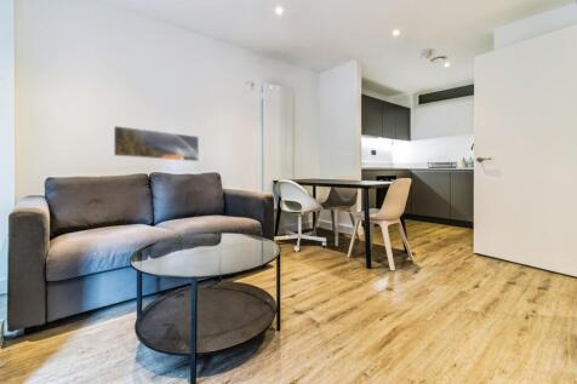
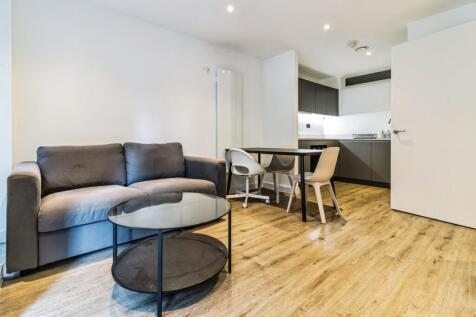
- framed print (159, 144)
